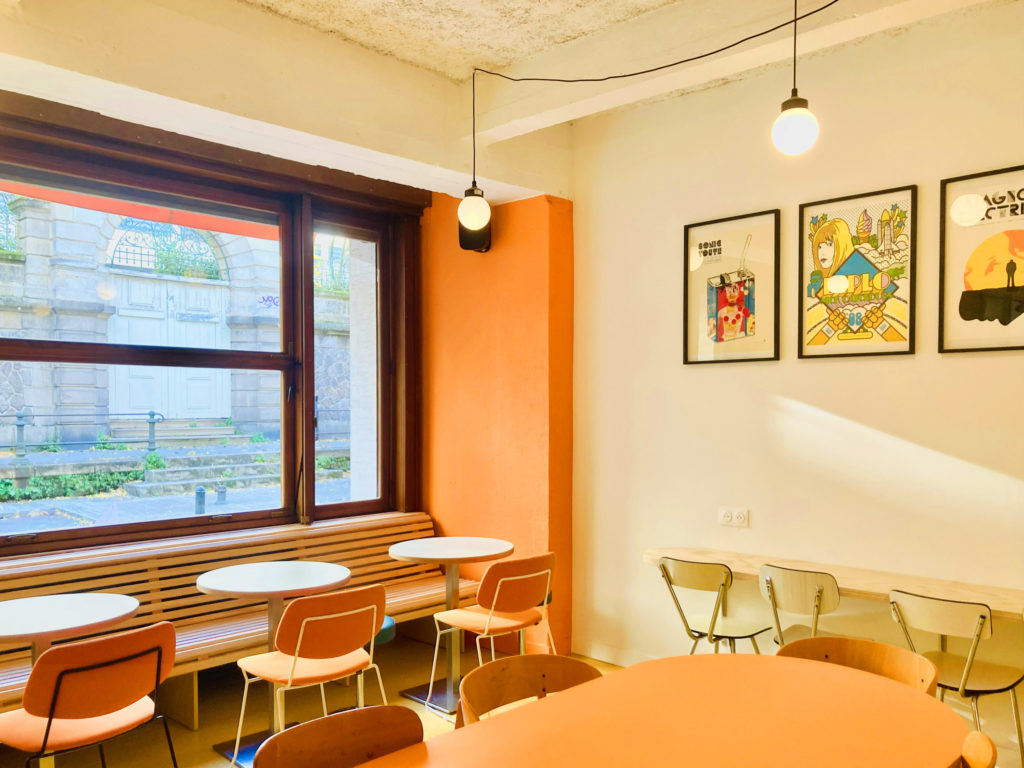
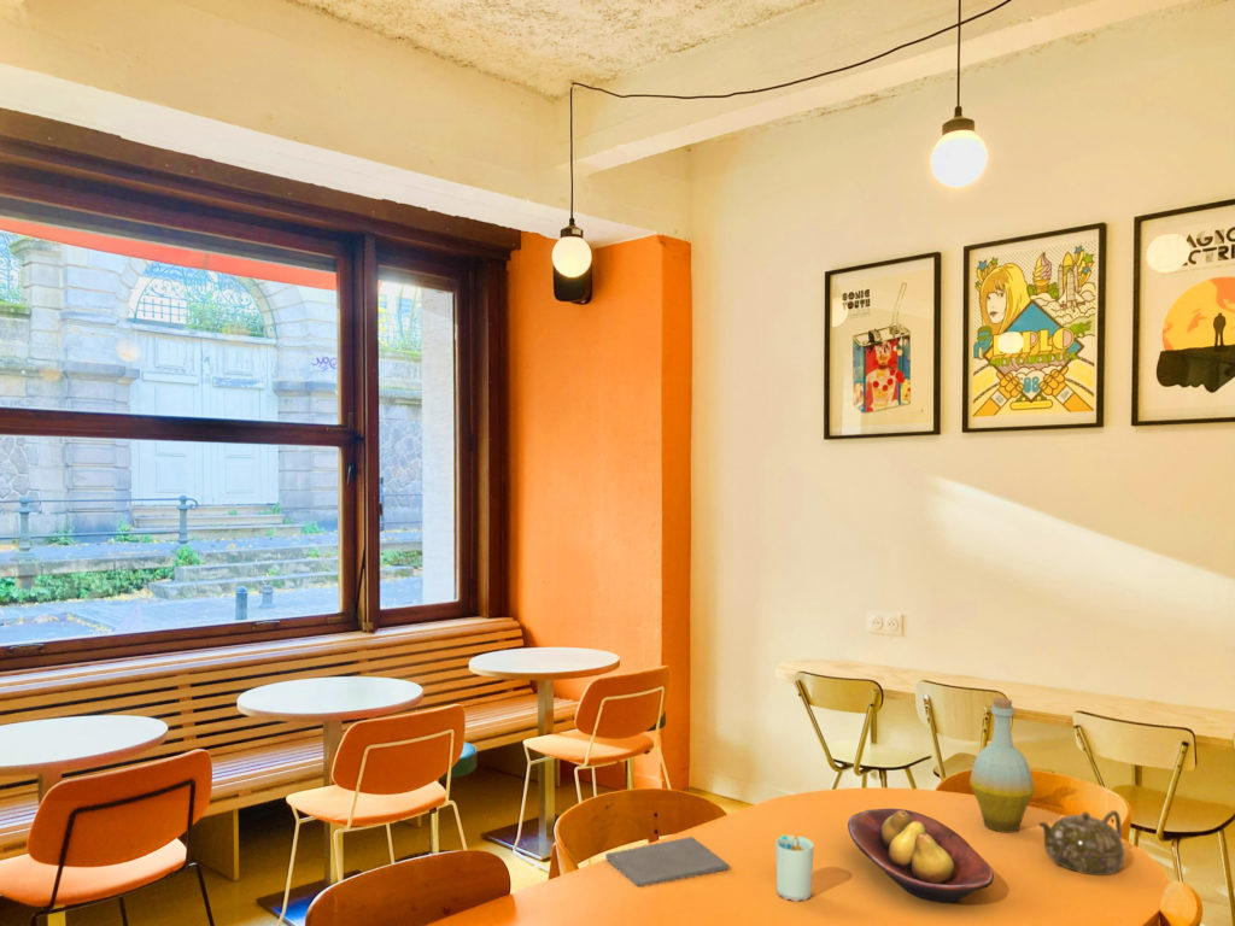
+ fruit bowl (915, 848)
+ cup (794, 862)
+ notepad (666, 861)
+ teapot (1081, 838)
+ bottle (1001, 763)
